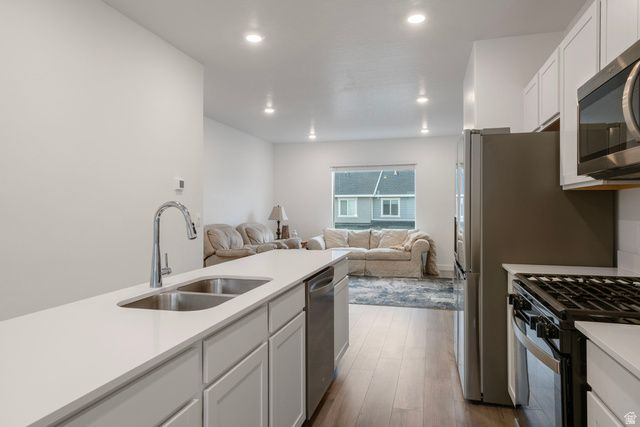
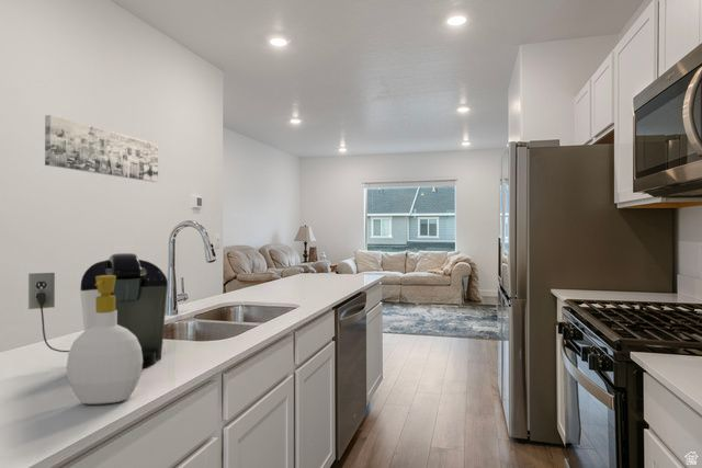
+ soap bottle (104, 338)
+ coffee maker (95, 306)
+ wall art (109, 152)
